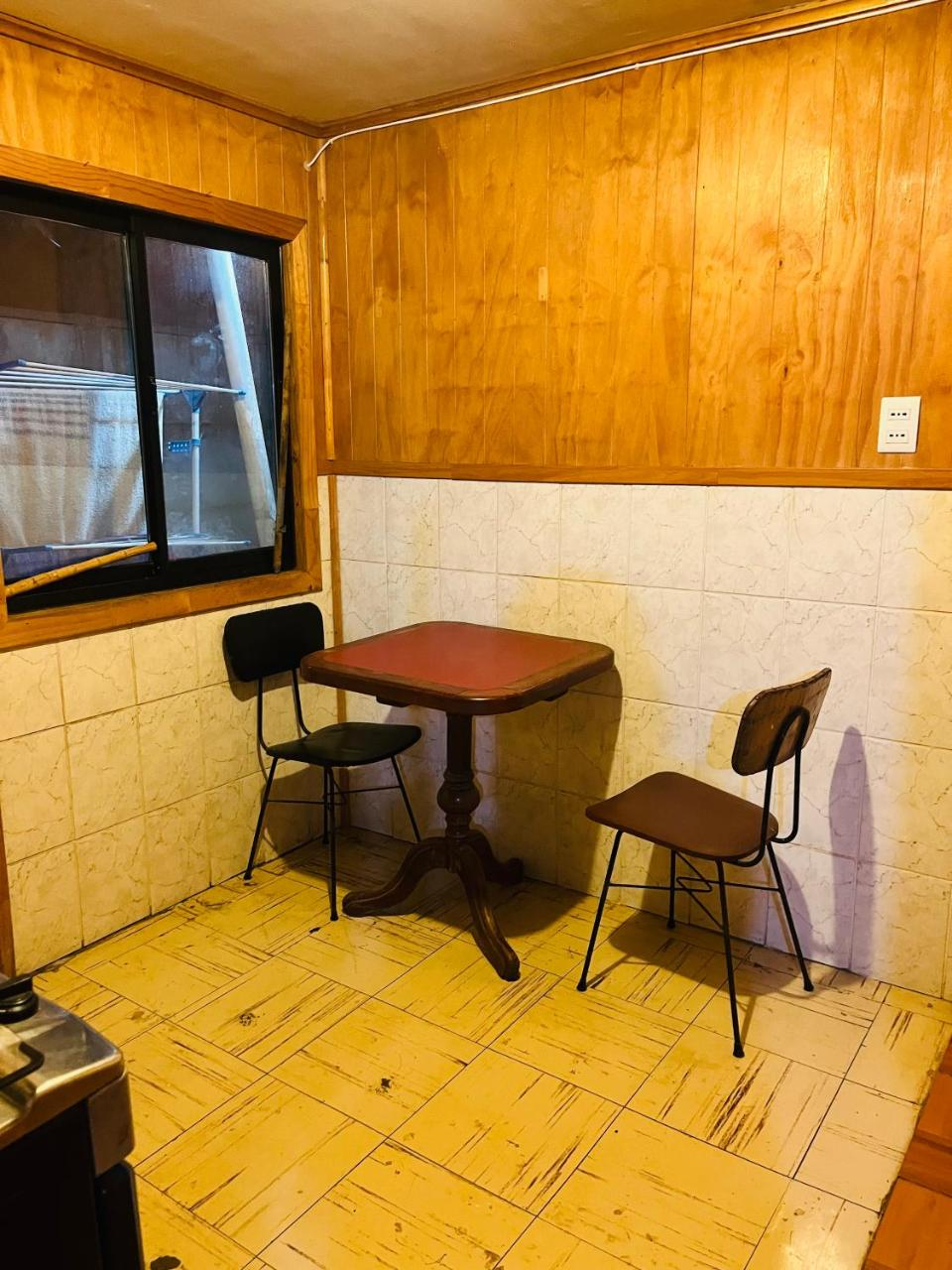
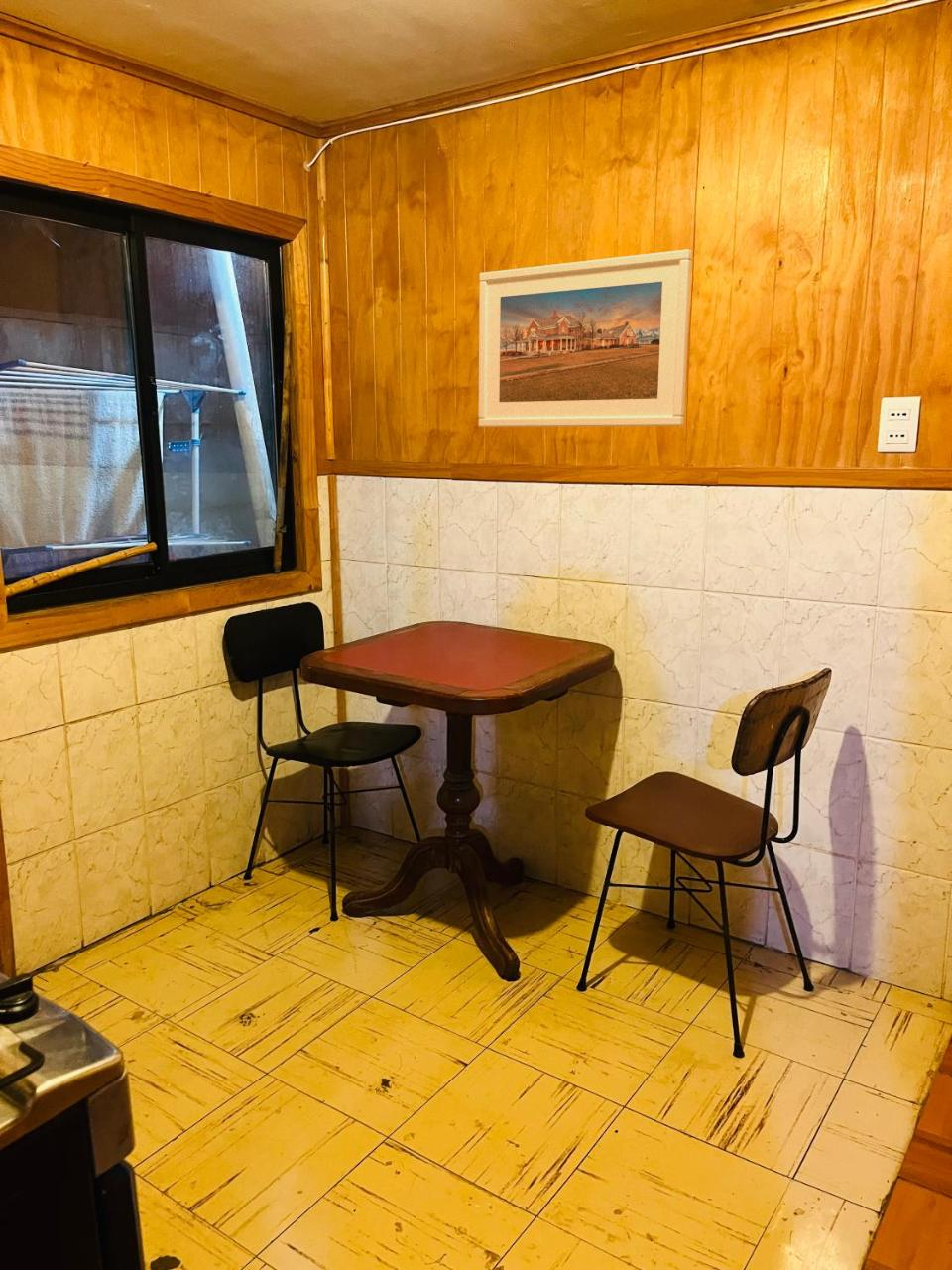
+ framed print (576, 345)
